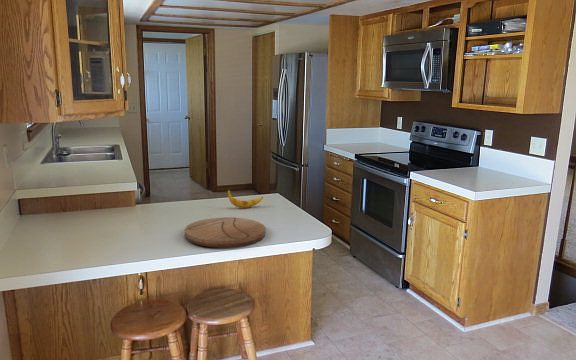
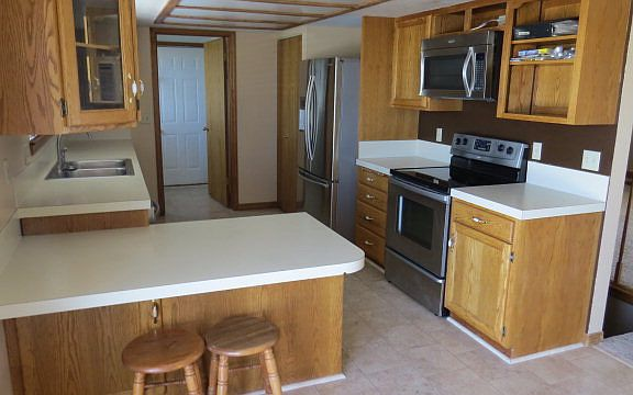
- banana (245, 201)
- cutting board (225, 231)
